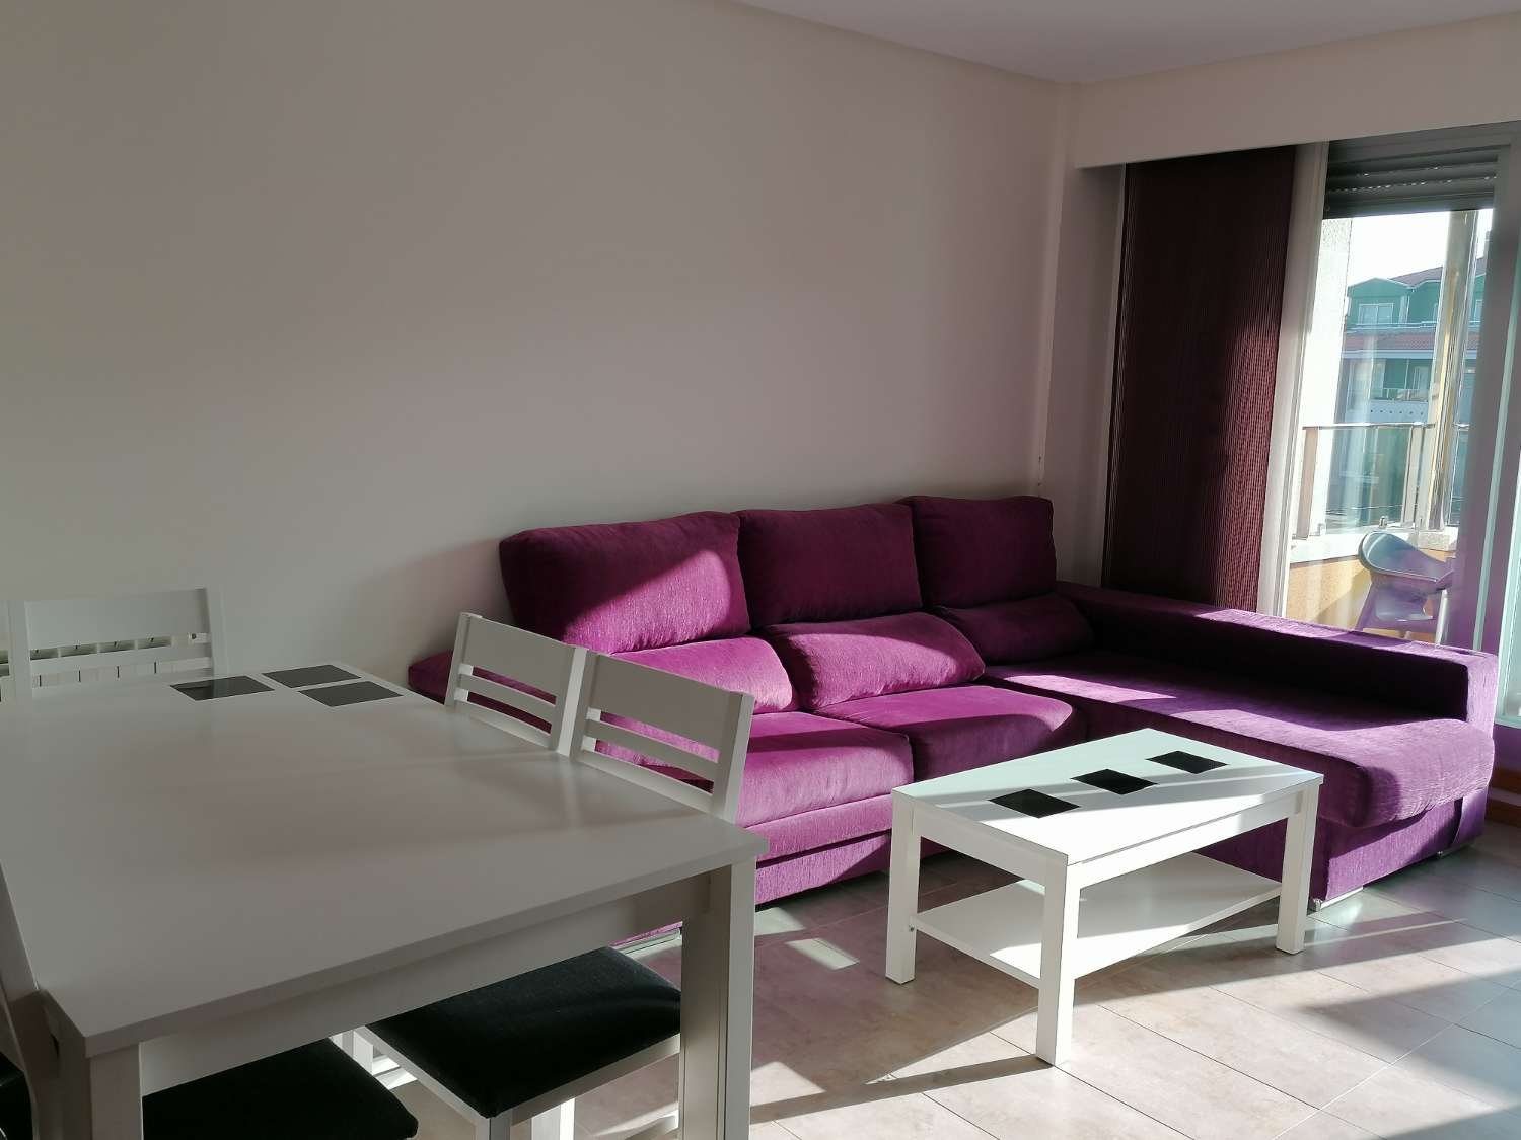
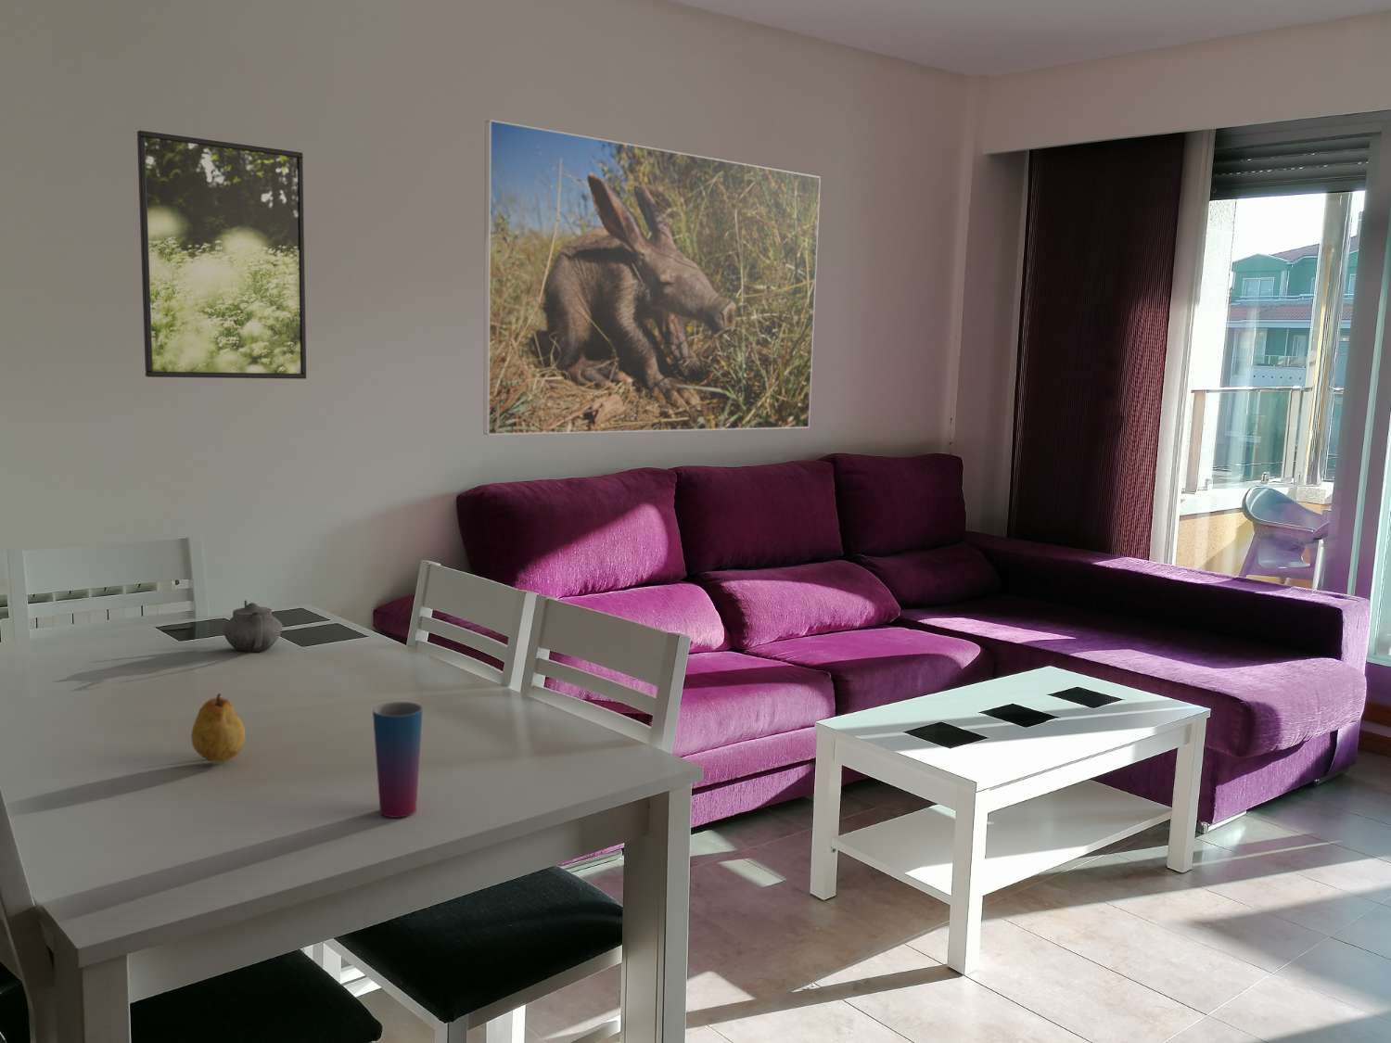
+ fruit (217, 724)
+ cup (398, 759)
+ teapot (251, 624)
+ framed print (227, 262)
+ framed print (667, 293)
